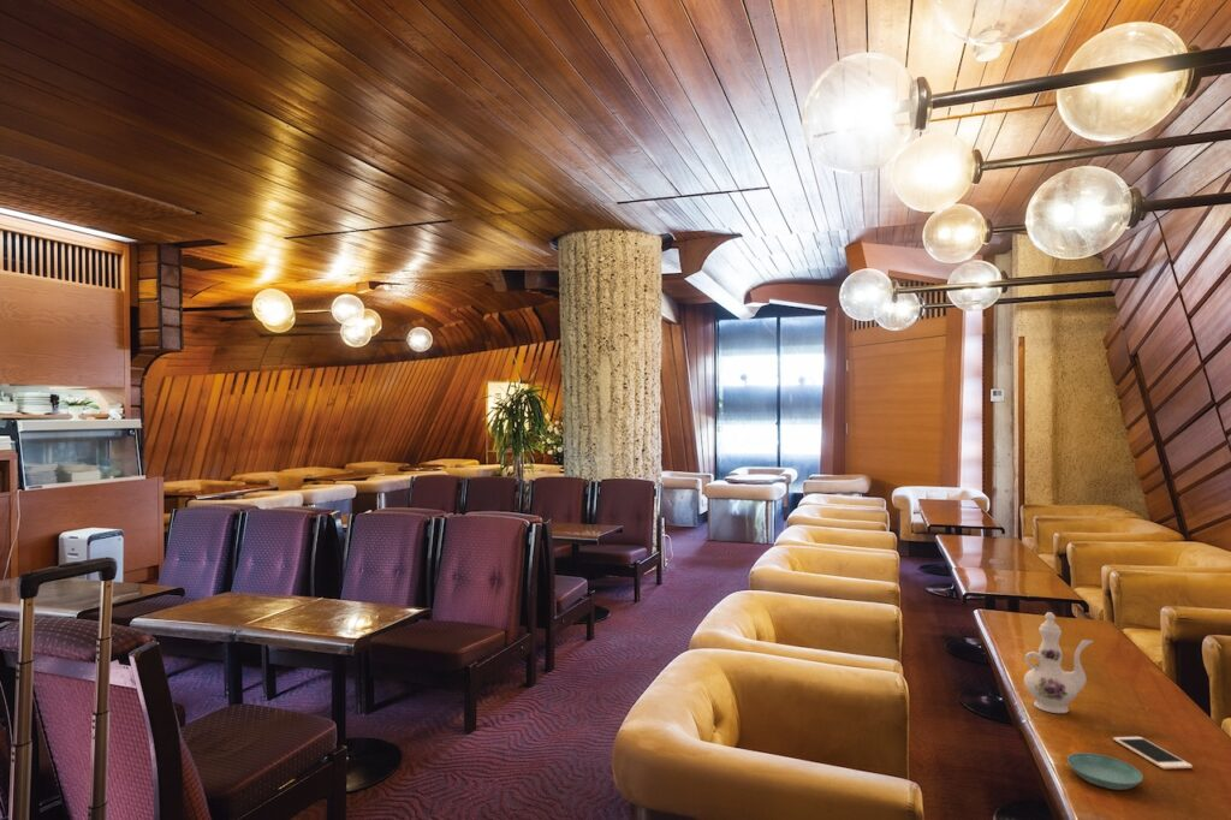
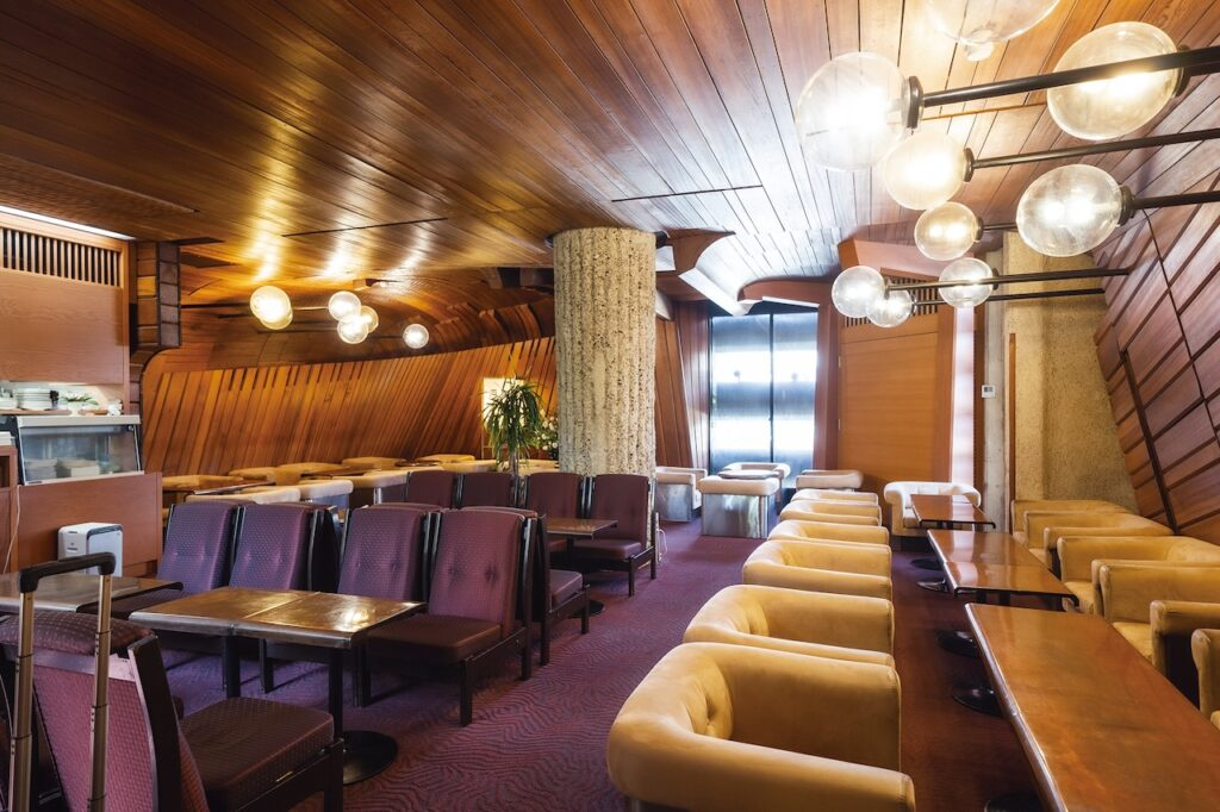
- cell phone (1150, 751)
- chinaware (1058, 660)
- saucer (1104, 772)
